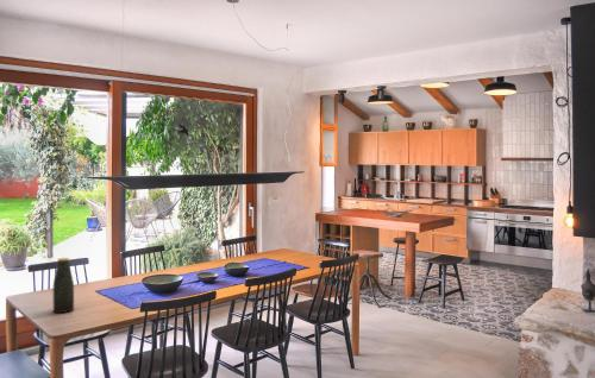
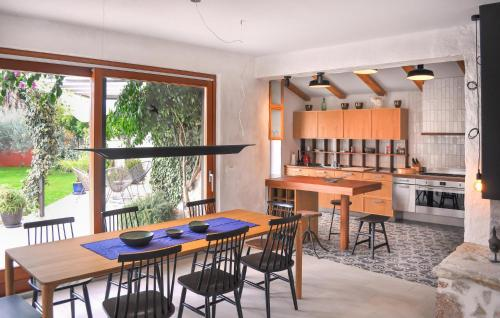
- bottle (63, 284)
